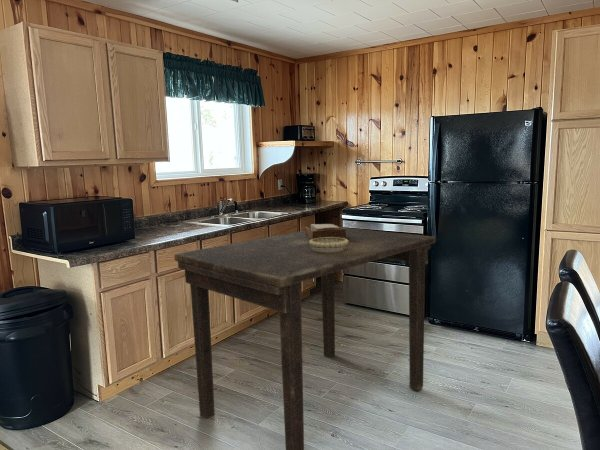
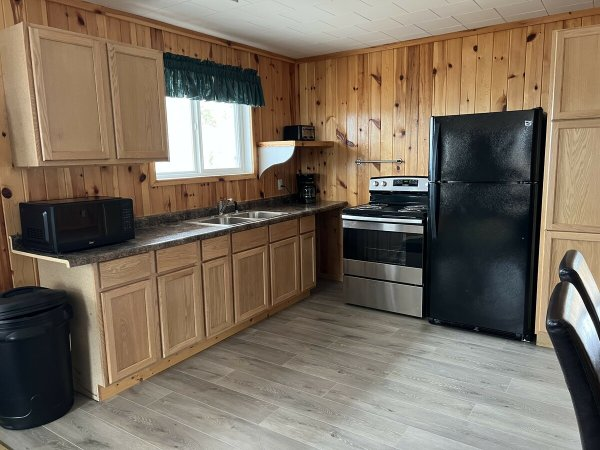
- dining table (323, 324)
- napkin holder (324, 231)
- decorative bowl (328, 244)
